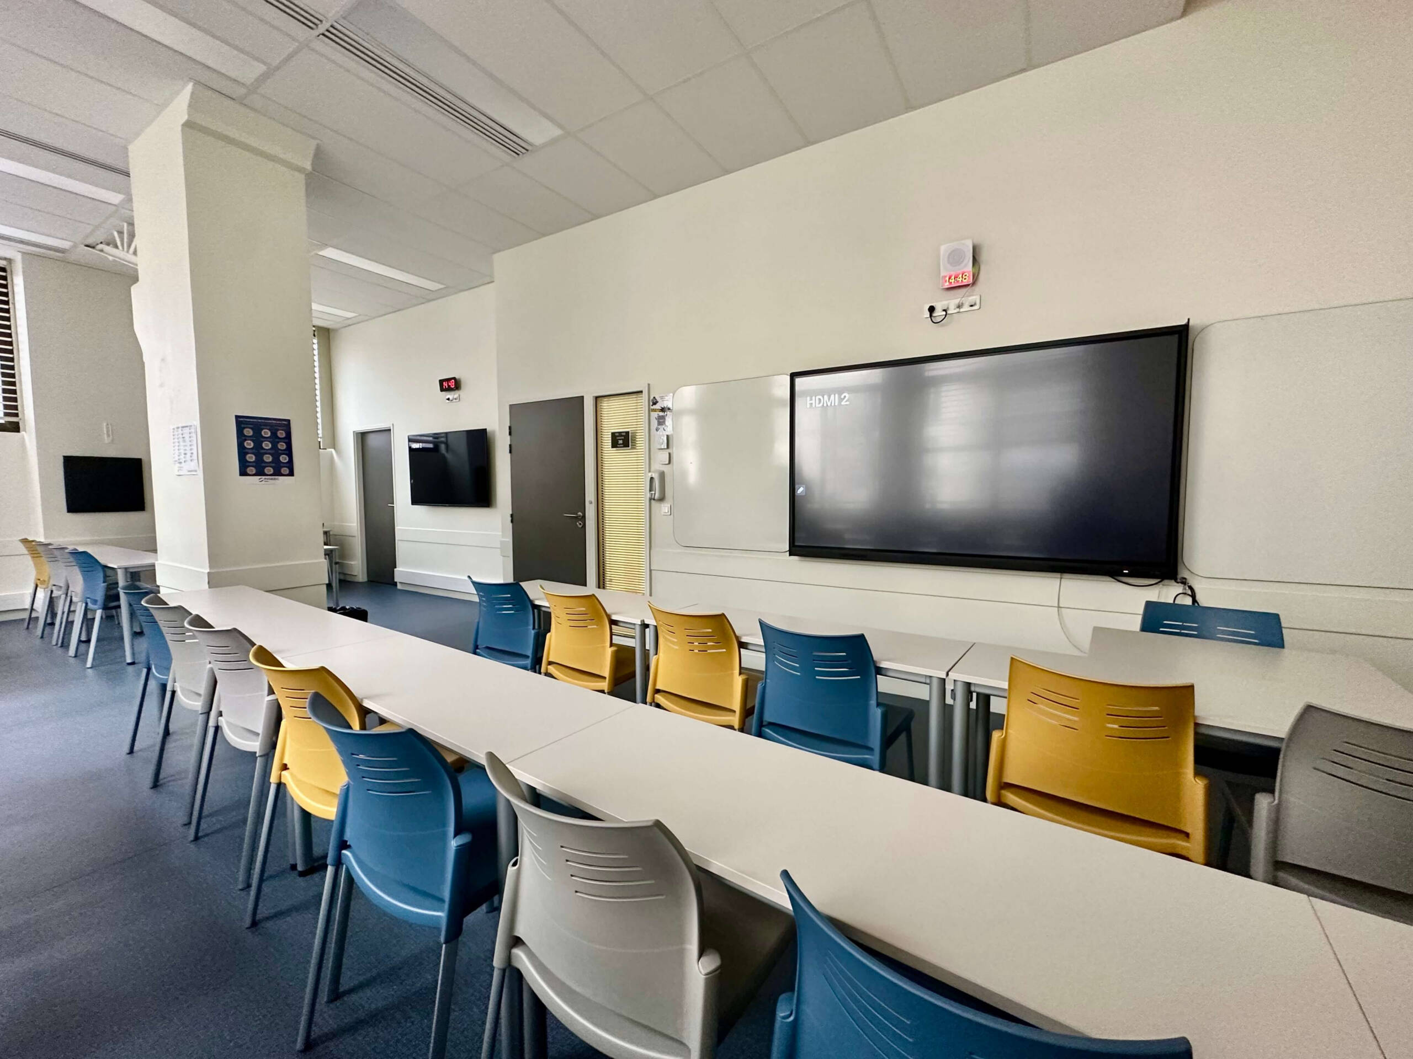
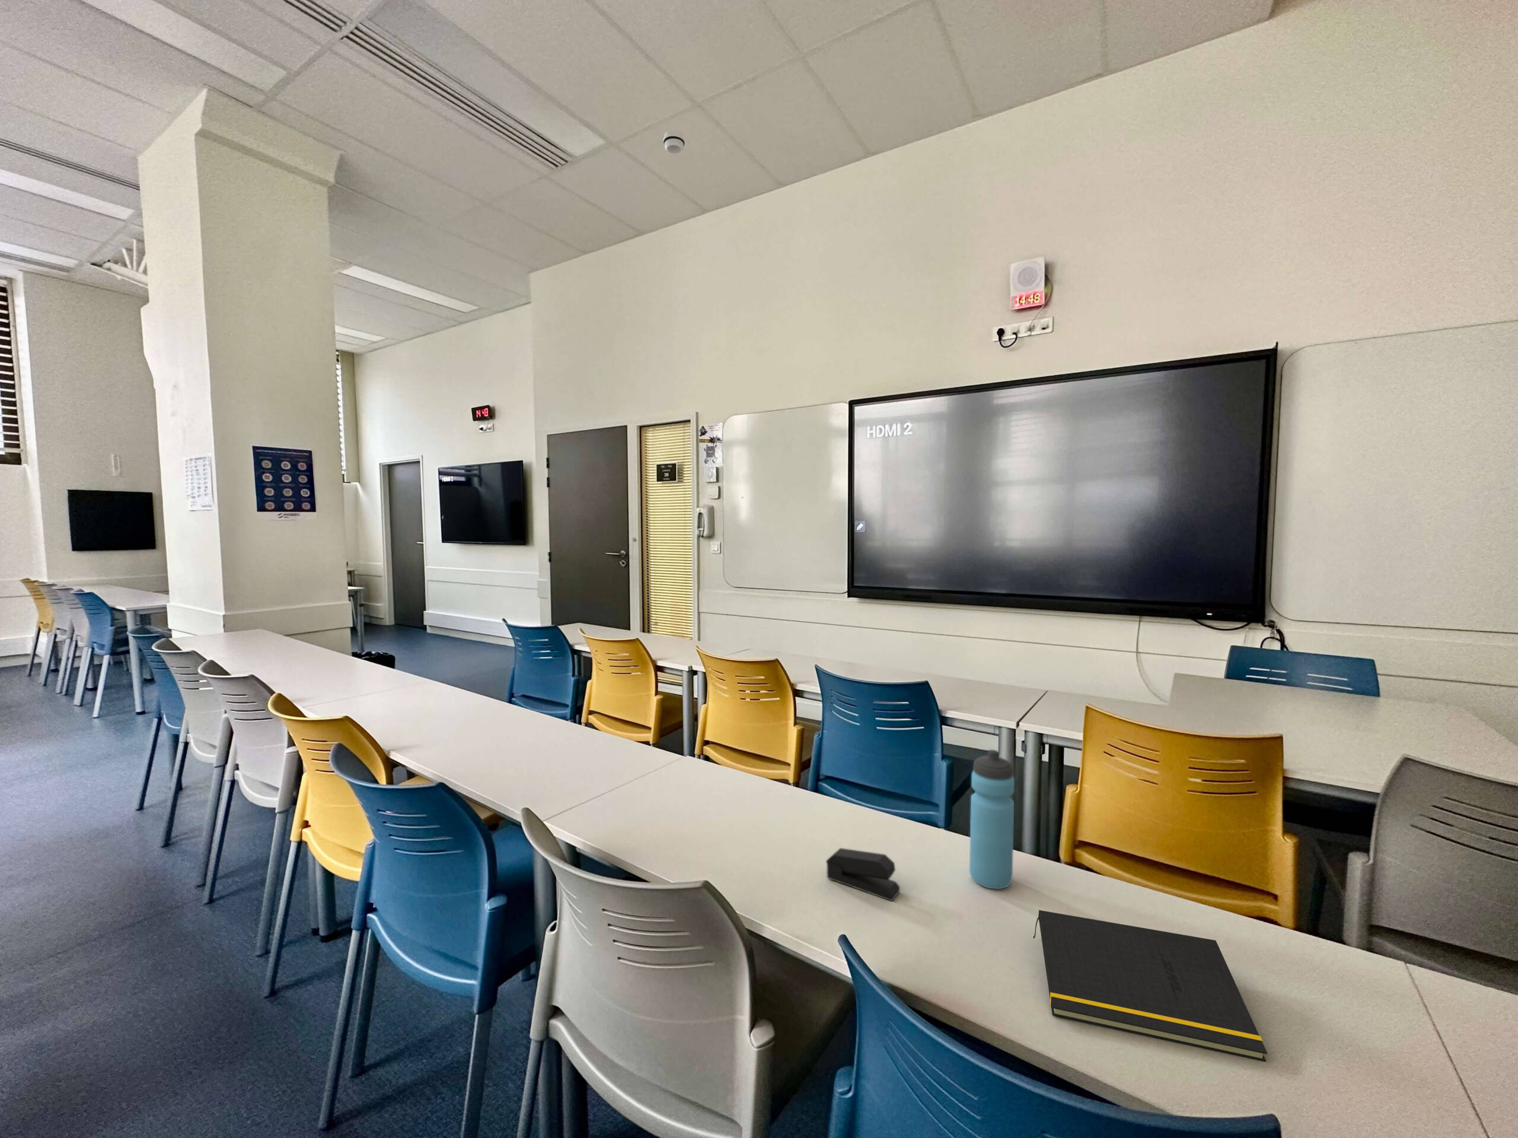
+ notepad (1138, 975)
+ stapler (862, 868)
+ water bottle (991, 815)
+ smoke detector (674, 142)
